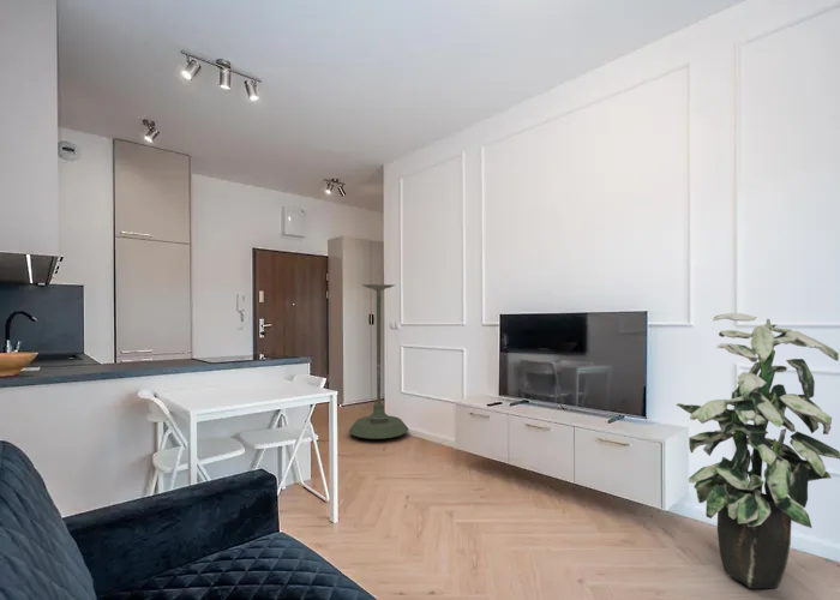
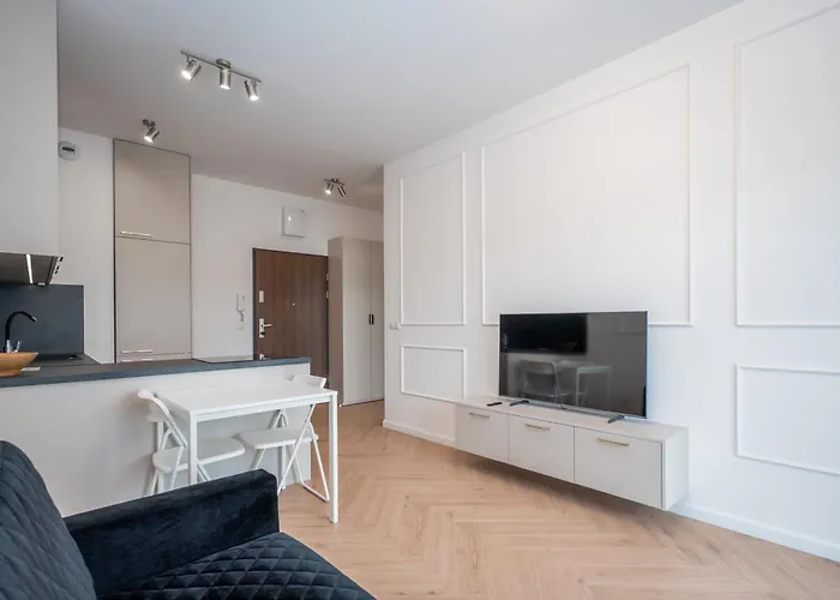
- plant stand (378, 359)
- indoor plant (751, 443)
